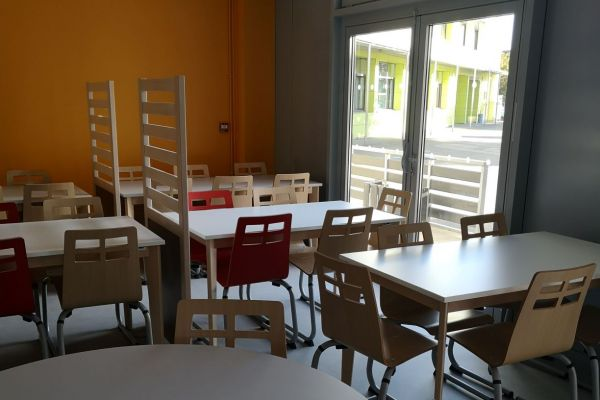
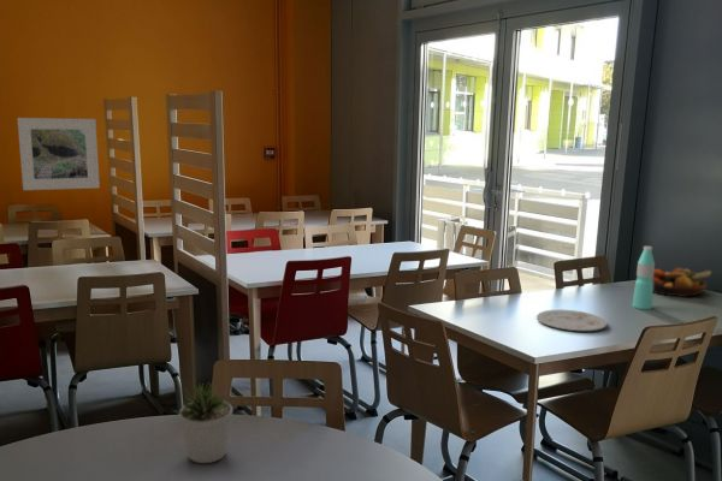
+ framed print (59, 154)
+ plate (570, 320)
+ fruit bowl (675, 278)
+ potted plant (203, 416)
+ water bottle (645, 277)
